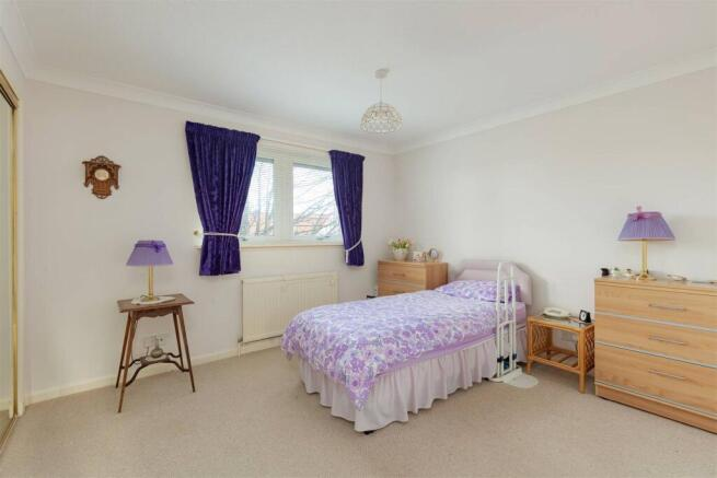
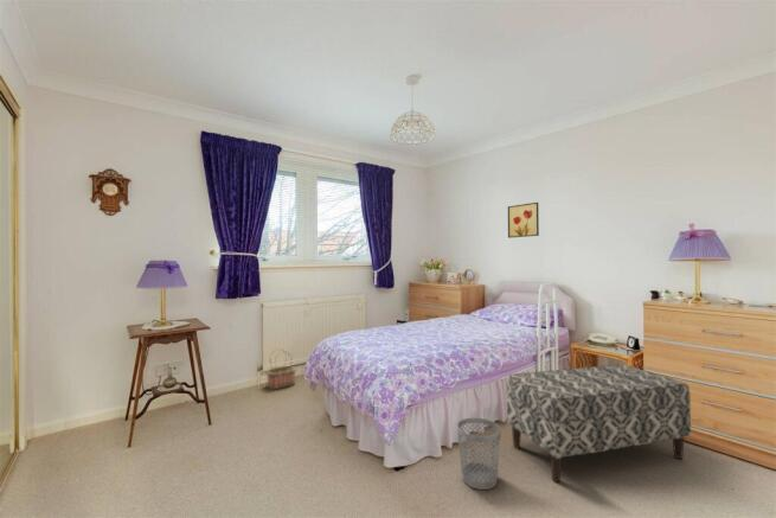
+ basket (281, 367)
+ bench (595, 415)
+ wall art (522, 220)
+ wastebasket (479, 453)
